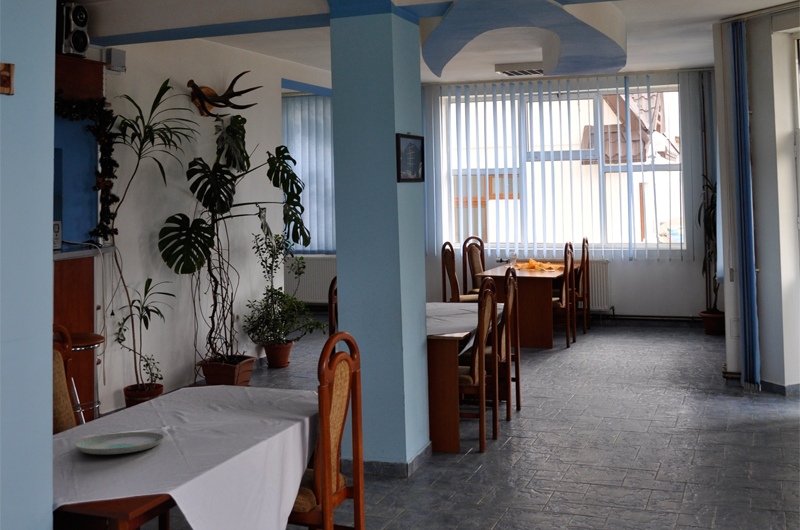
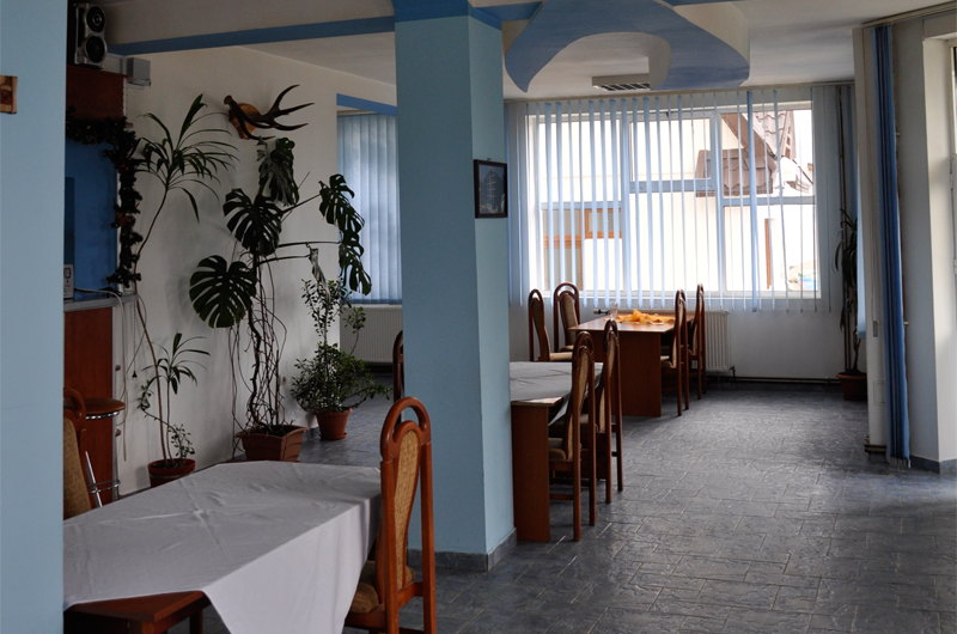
- plate (120, 444)
